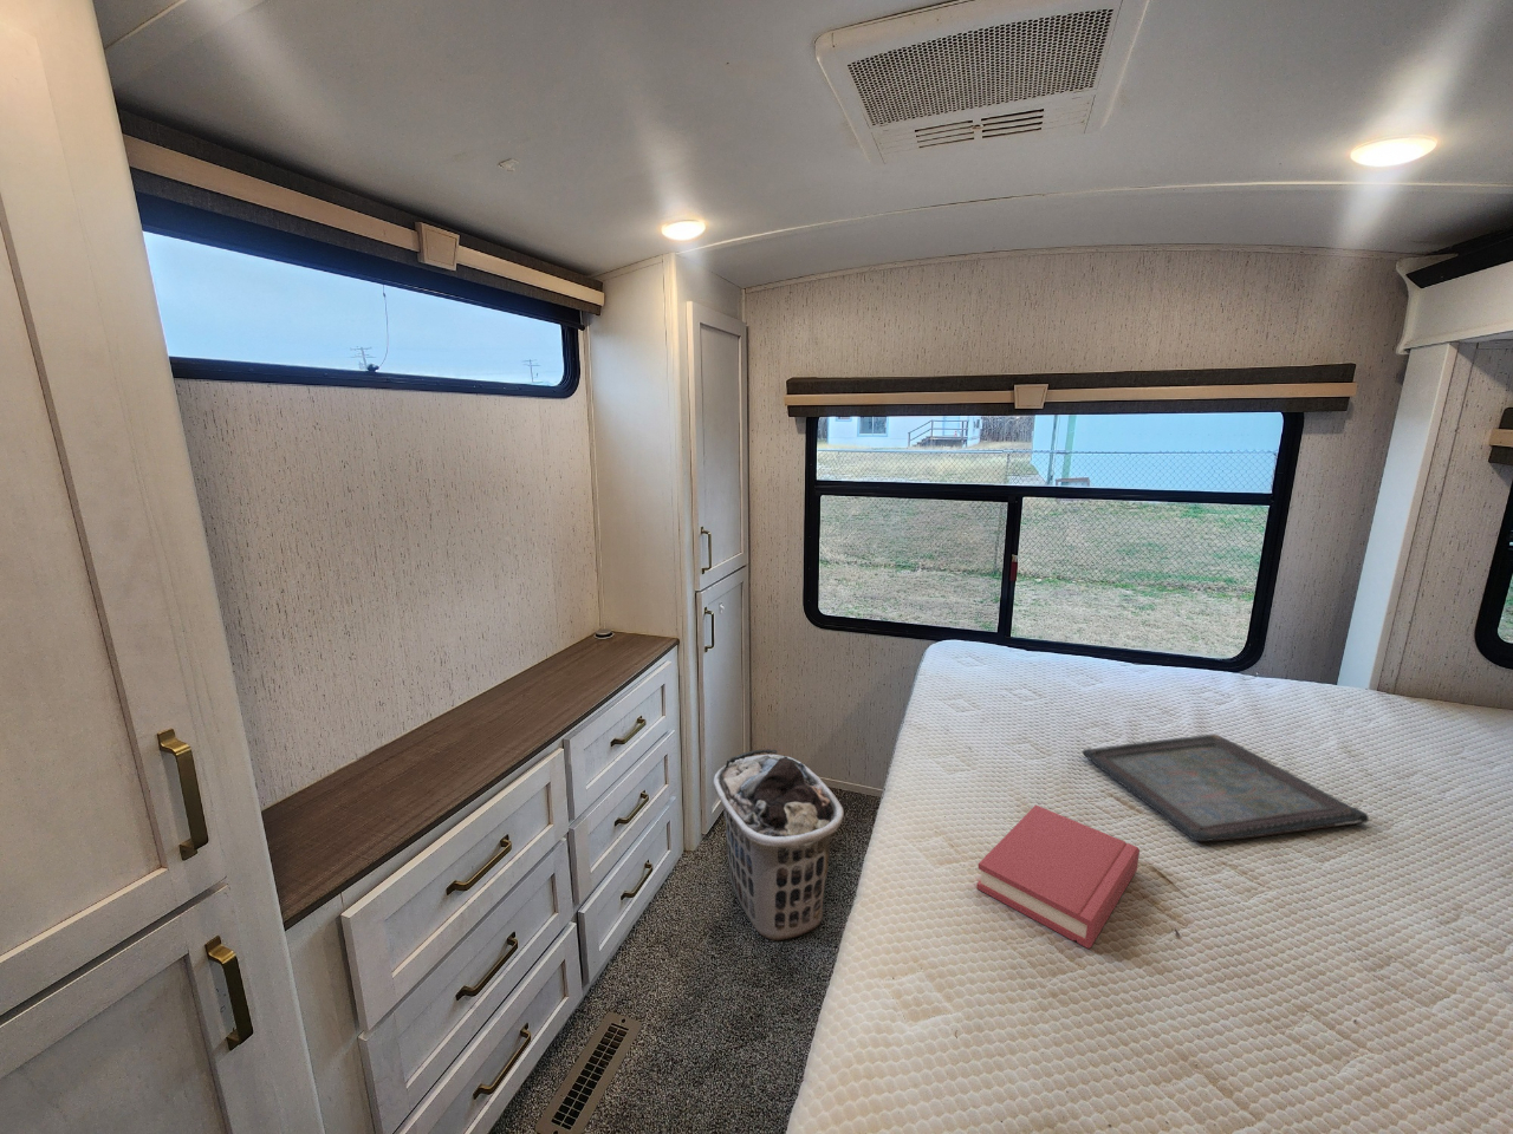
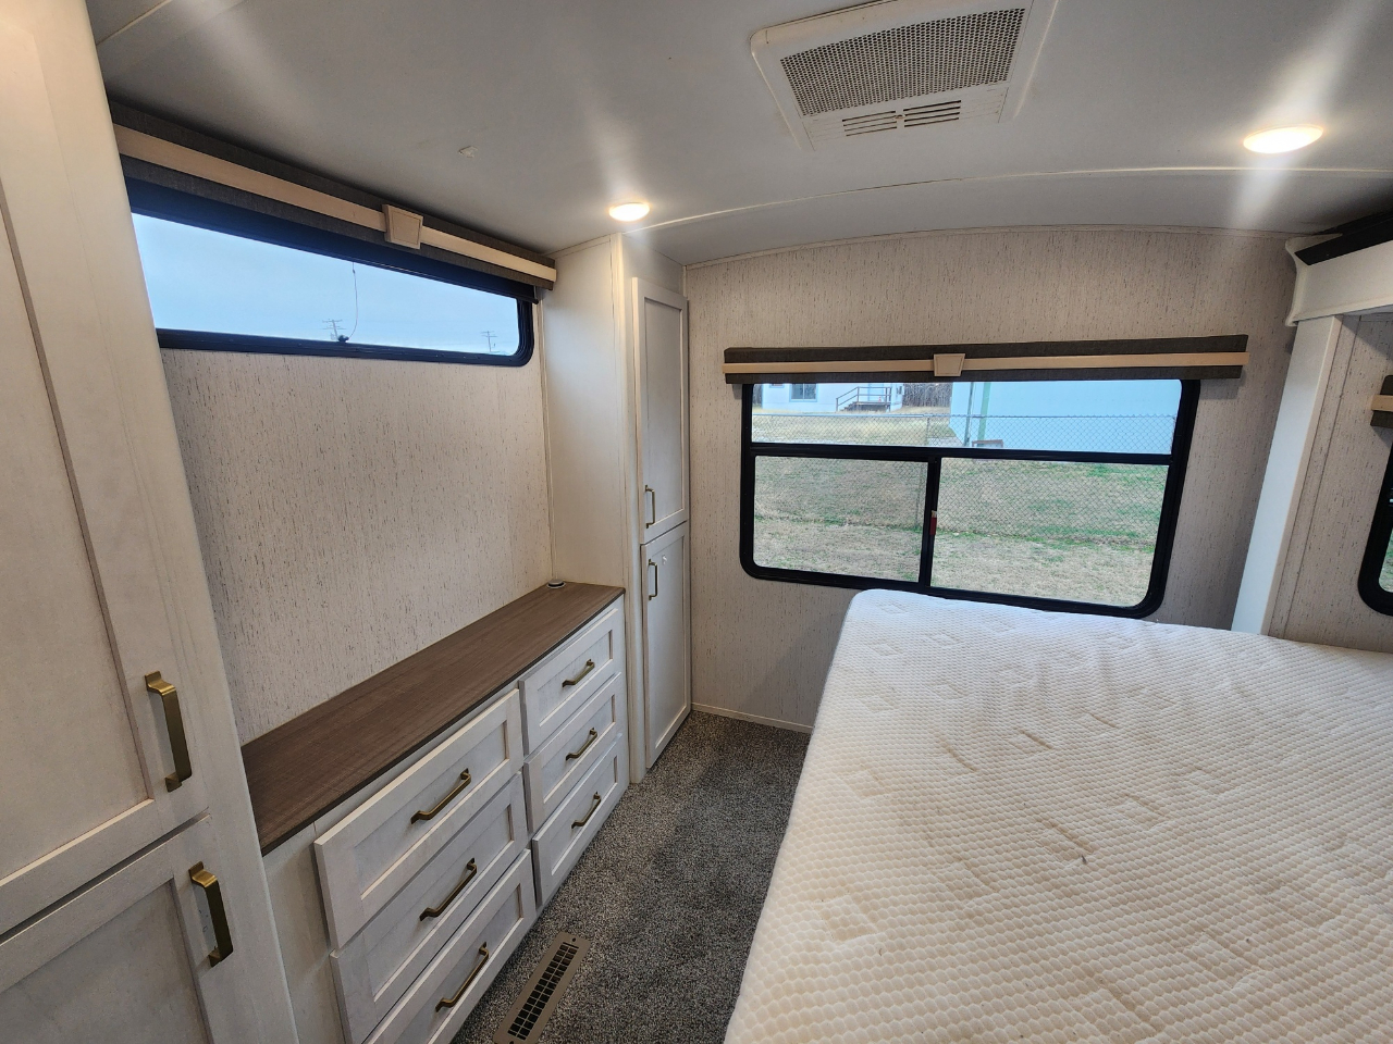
- serving tray (1208, 779)
- hardback book (1059, 867)
- clothes hamper (774, 834)
